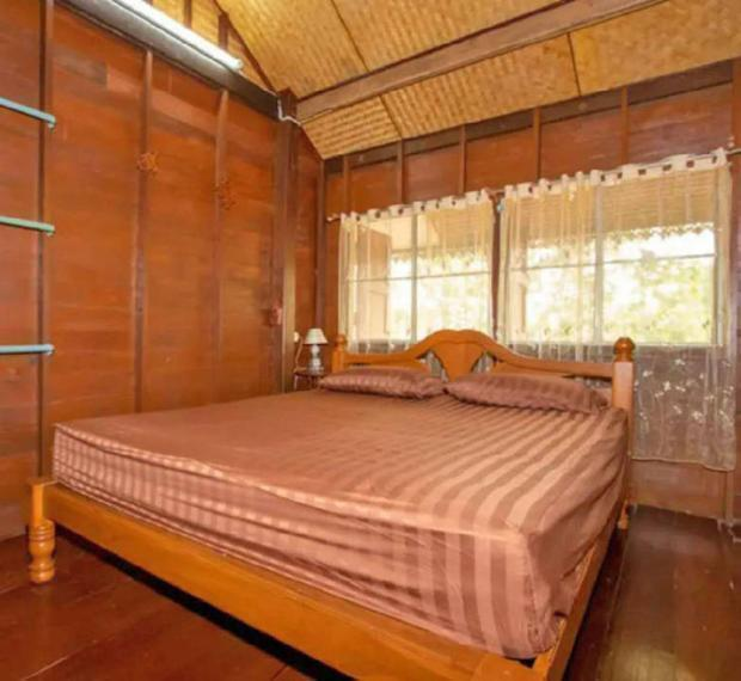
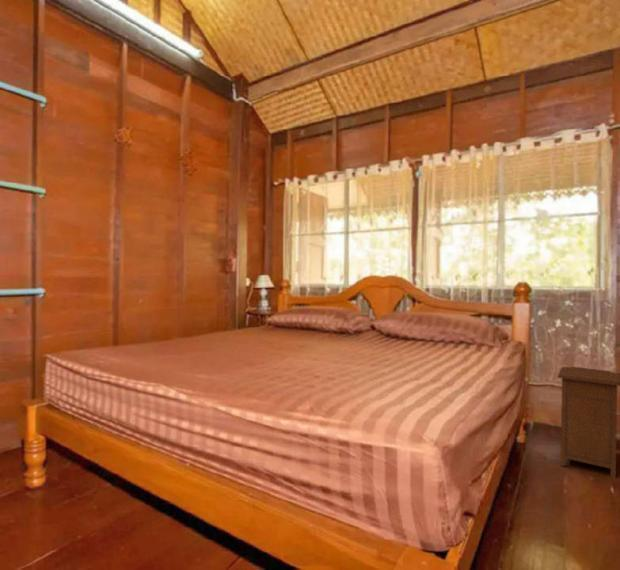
+ nightstand (589, 415)
